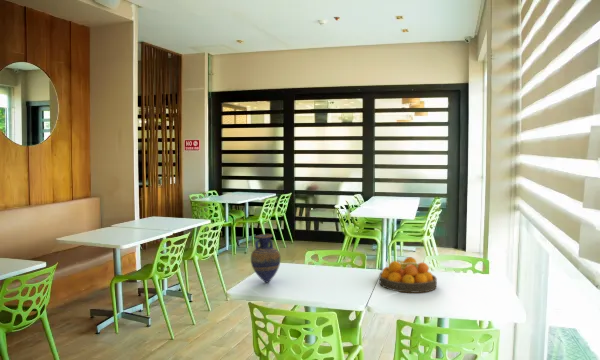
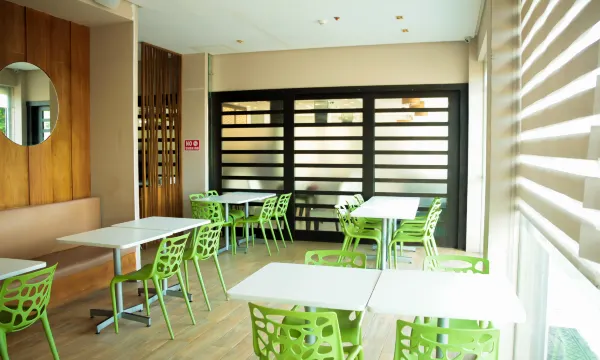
- fruit bowl (407, 272)
- vase (265, 258)
